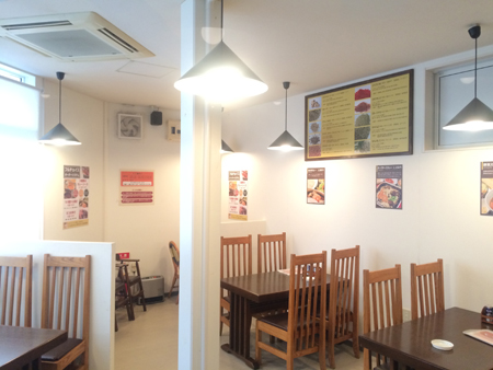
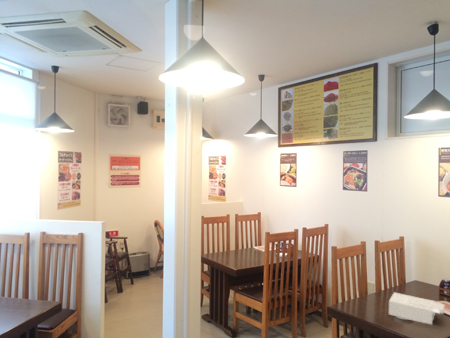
+ tissue box (416, 308)
